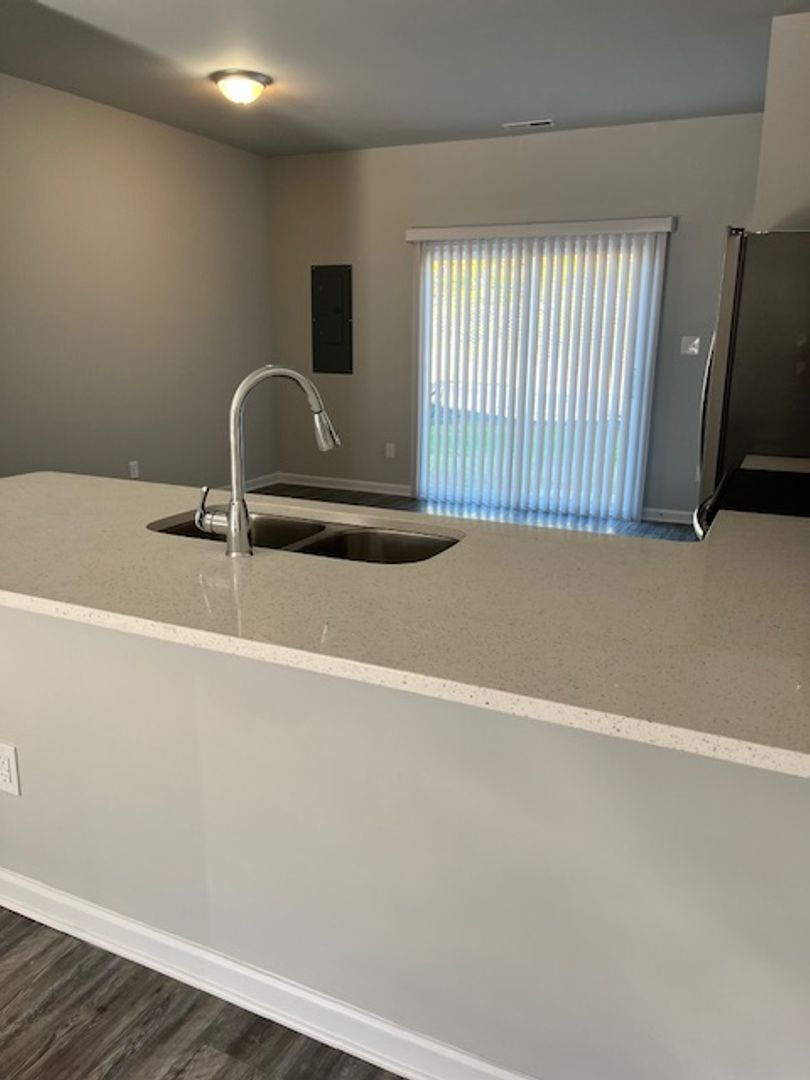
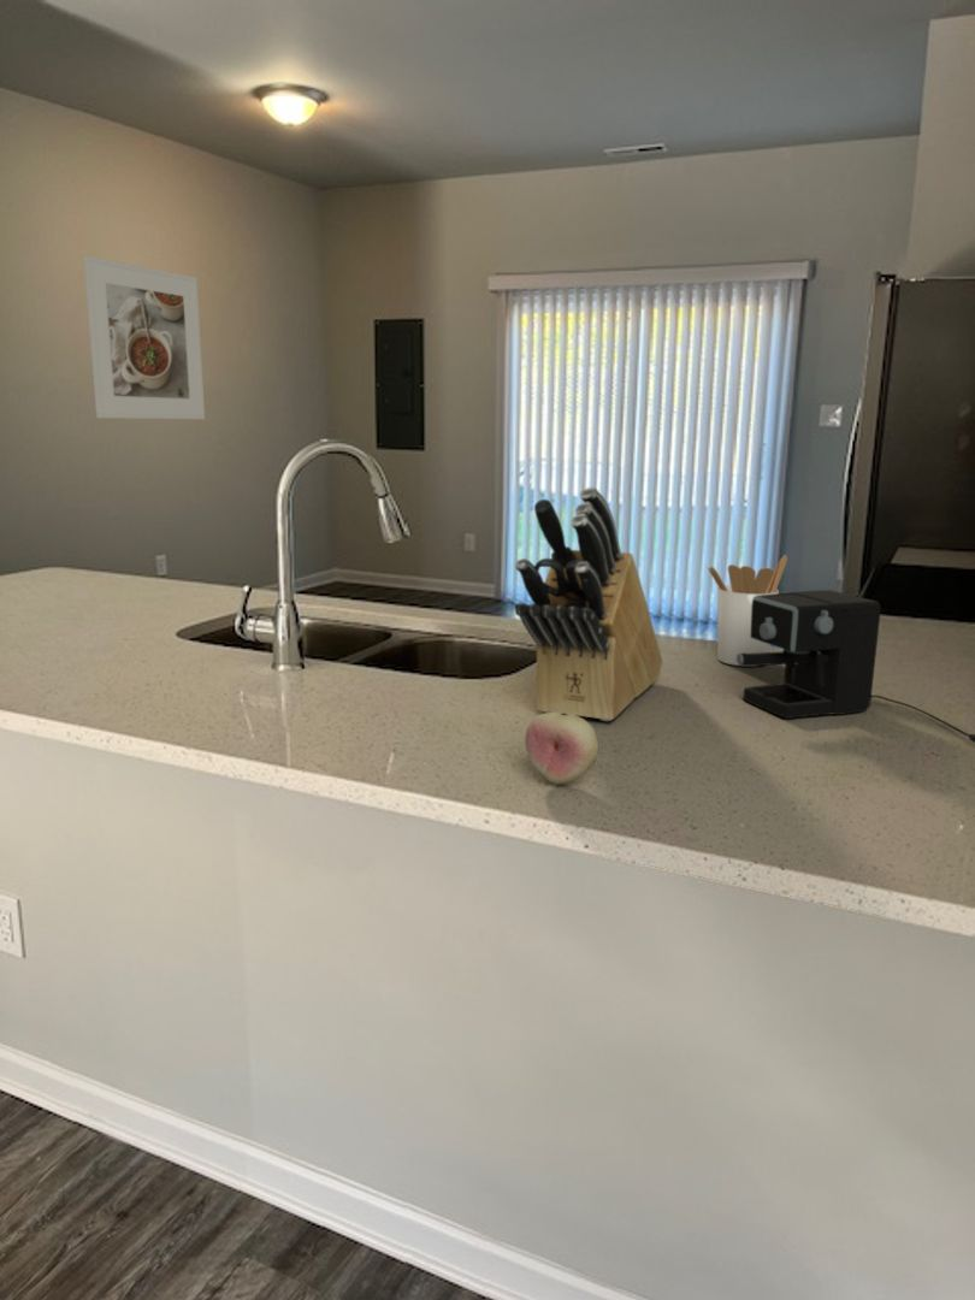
+ knife block (595, 595)
+ fruit (560, 748)
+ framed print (148, 344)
+ coffee maker (856, 664)
+ utensil holder (746, 609)
